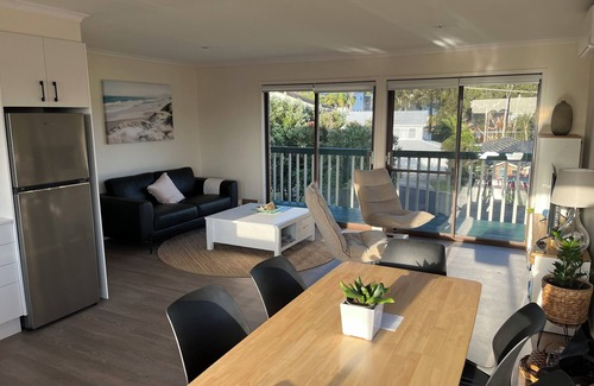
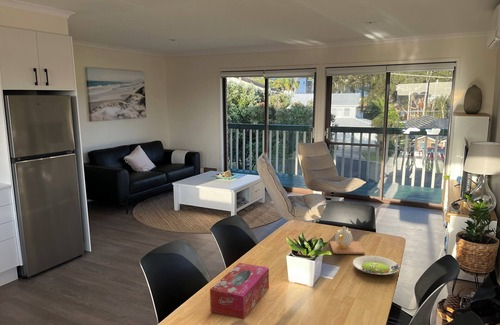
+ salad plate (375, 265)
+ tissue box (241, 288)
+ teapot (346, 237)
